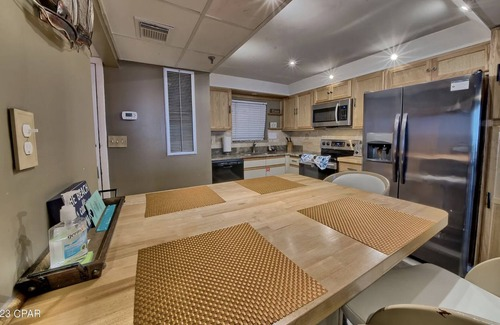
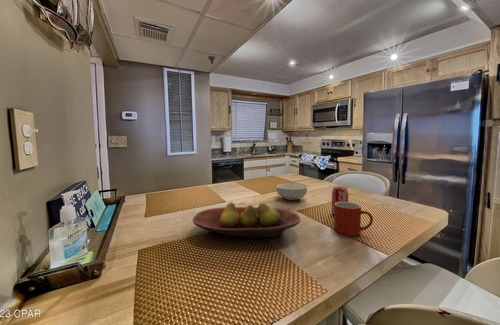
+ fruit bowl (246, 217)
+ cereal bowl (291, 192)
+ beverage can (339, 201)
+ mug (352, 218)
